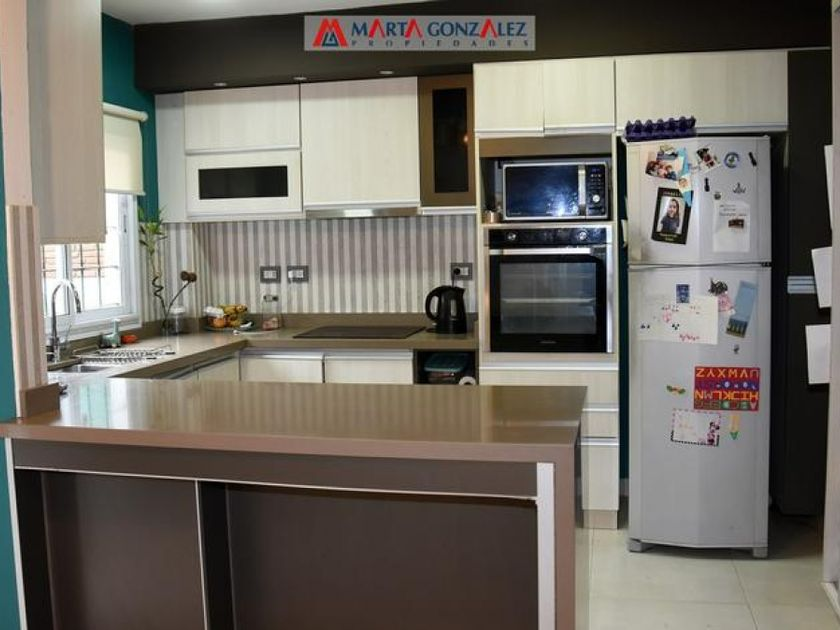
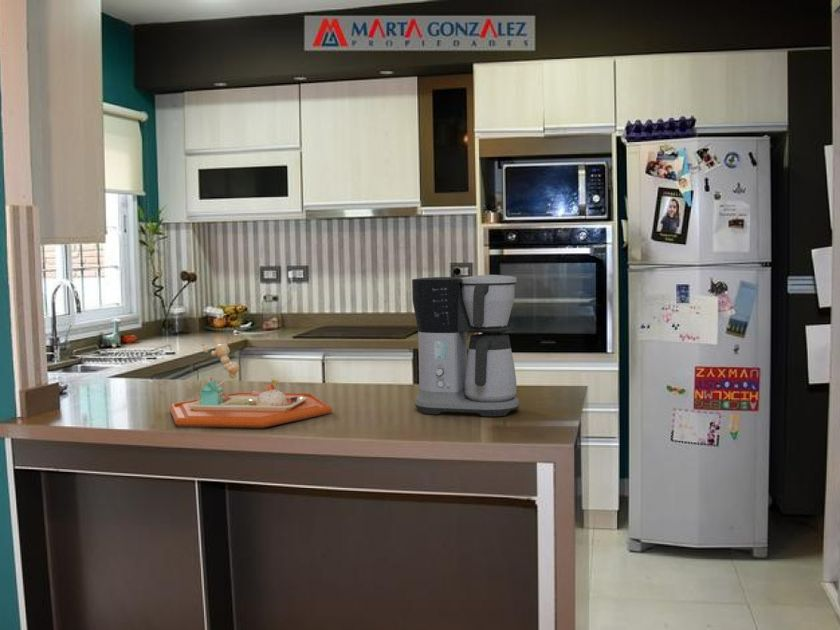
+ food tray (238, 370)
+ coffee maker (463, 343)
